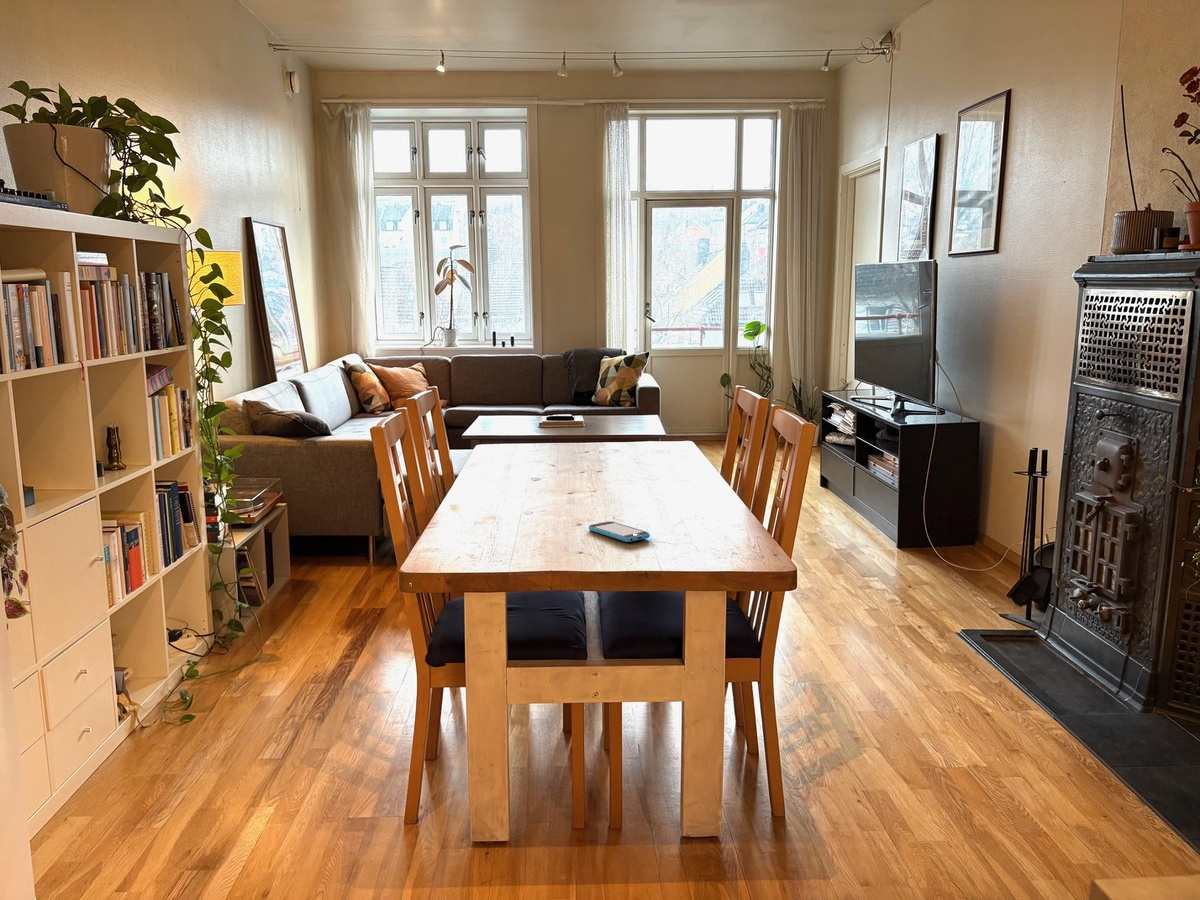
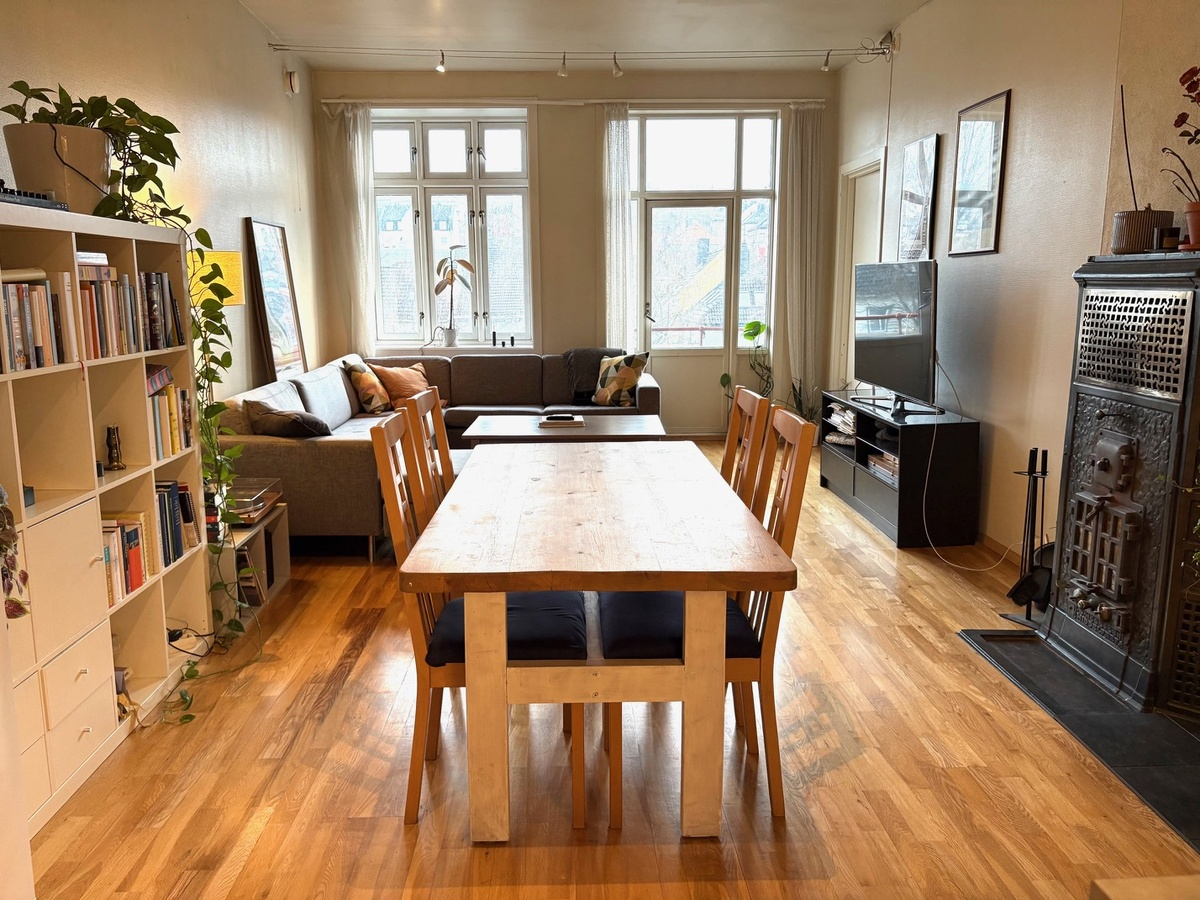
- smartphone (618, 531)
